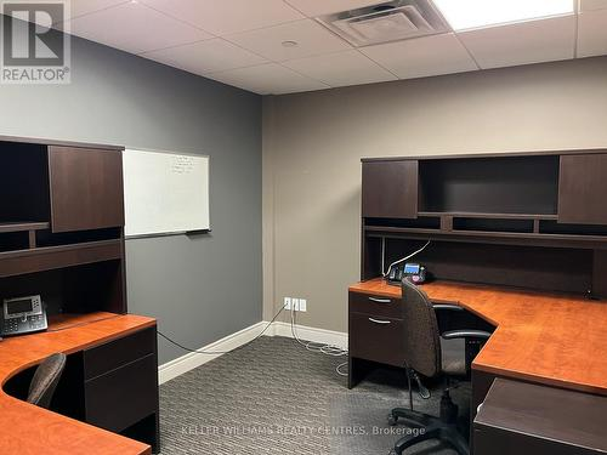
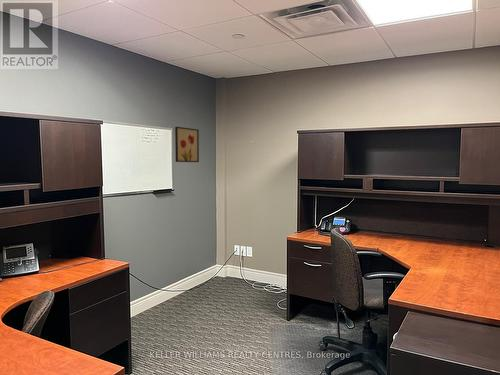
+ wall art (186, 145)
